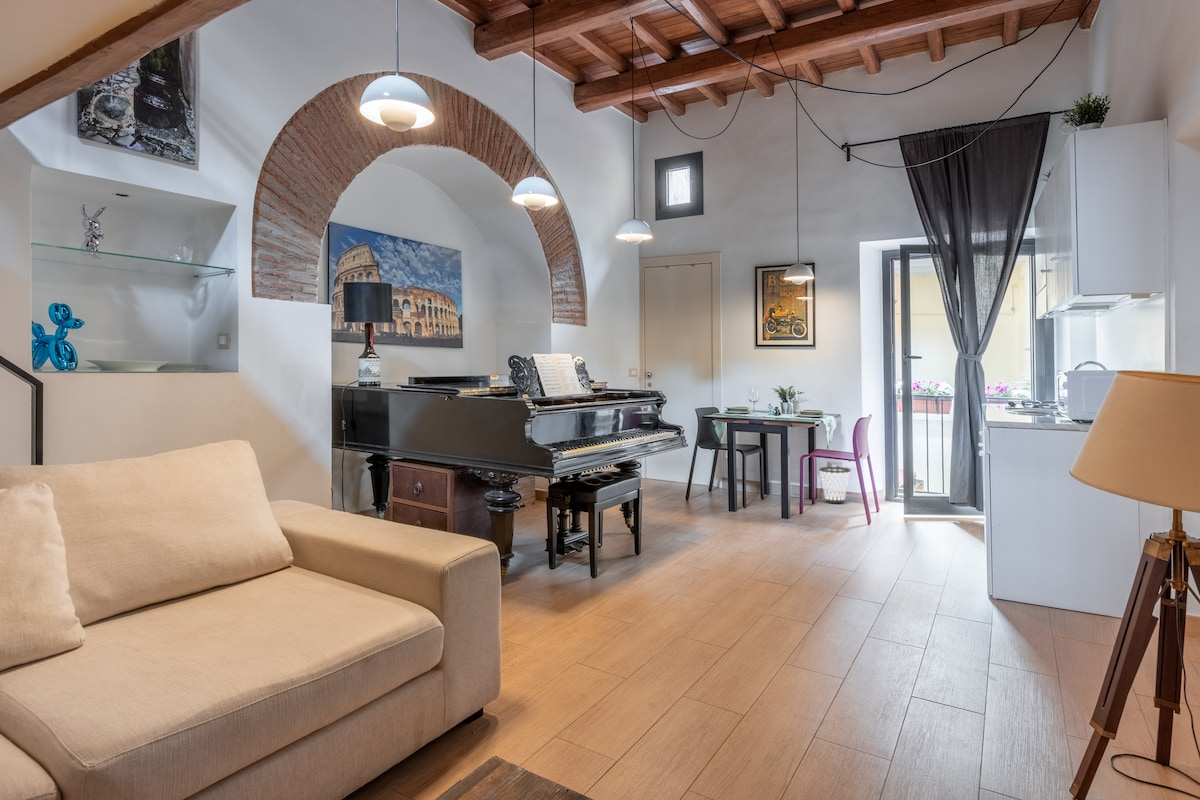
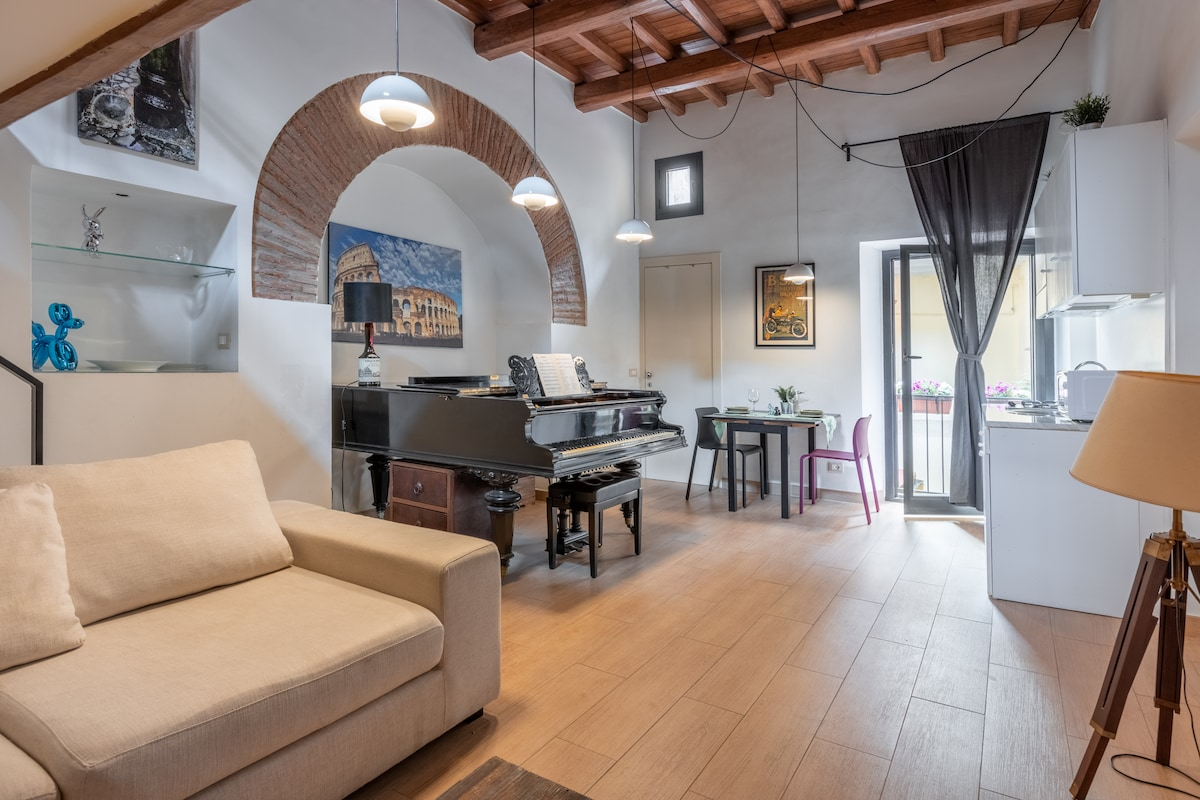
- wastebasket (835, 485)
